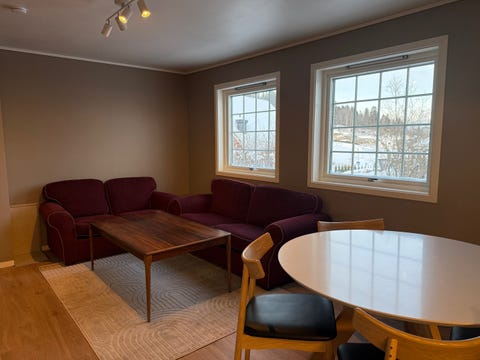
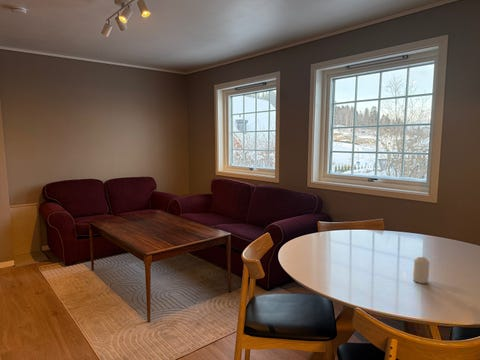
+ candle (421, 269)
